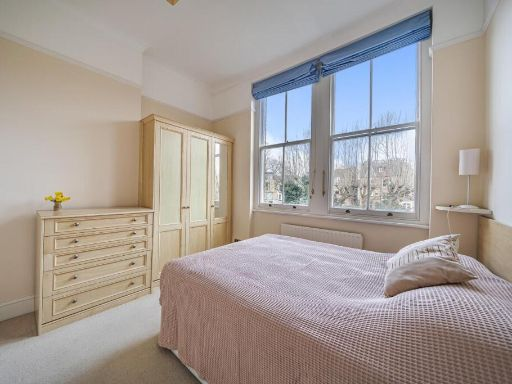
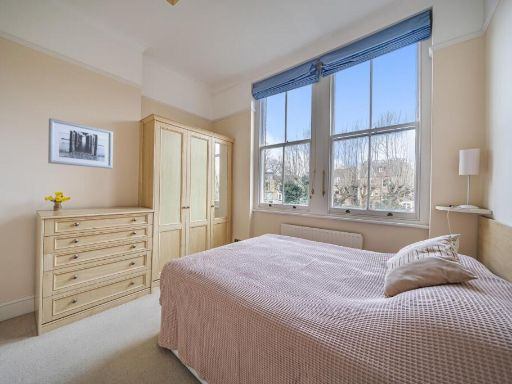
+ wall art (83, 145)
